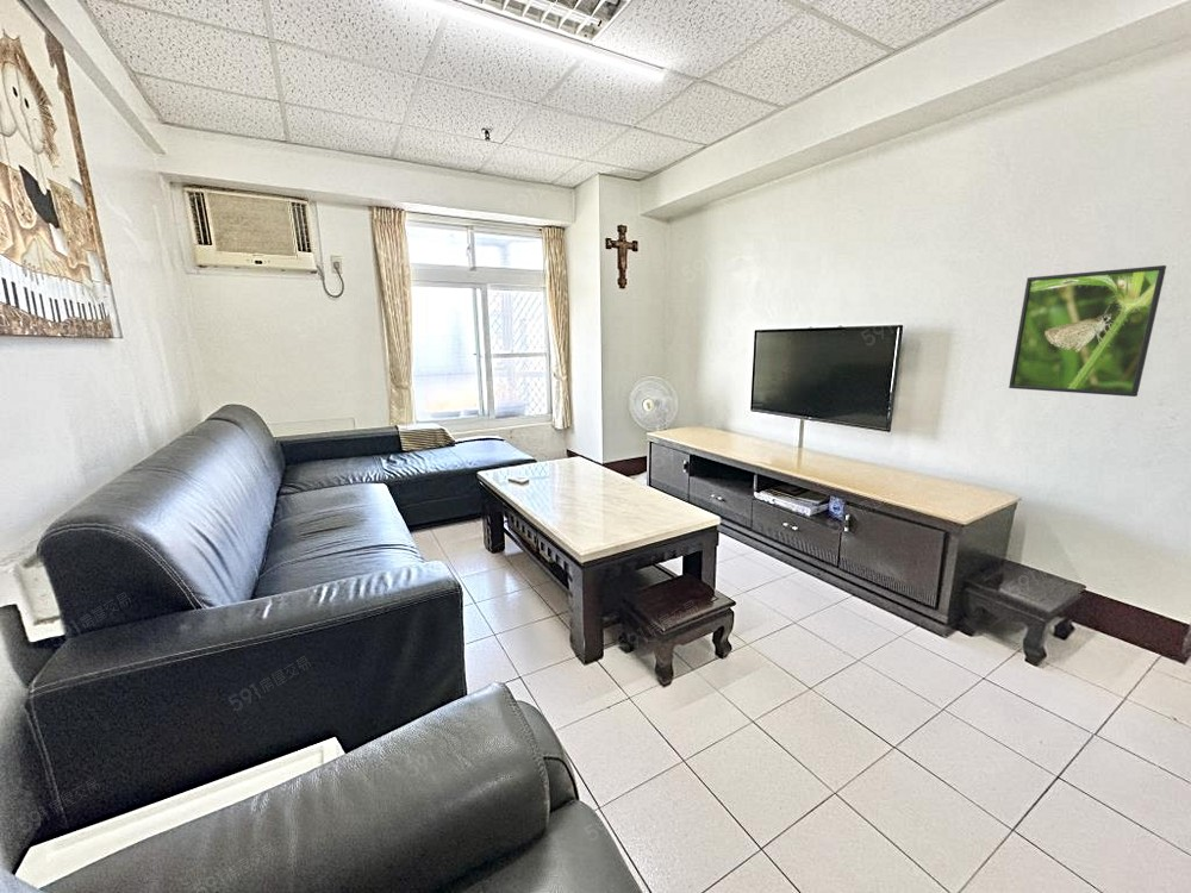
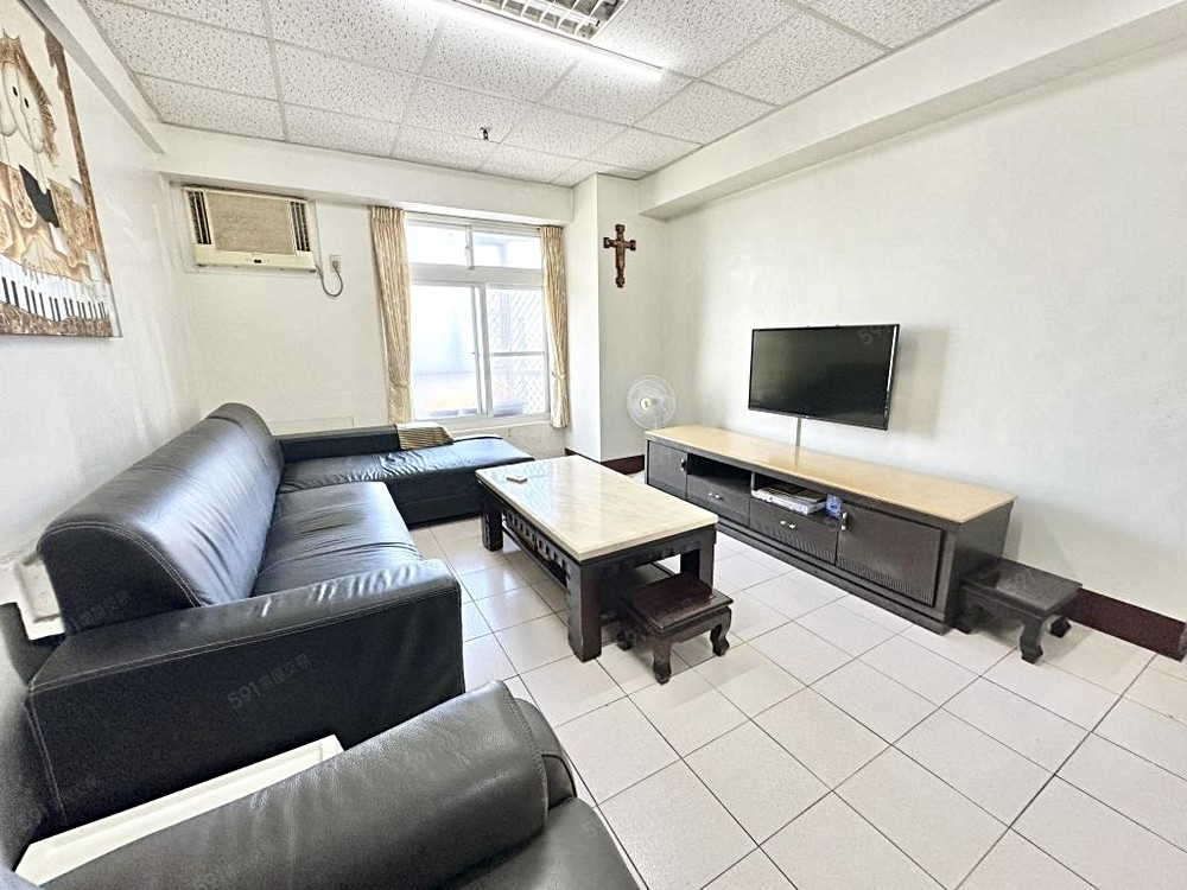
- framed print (1079, 333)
